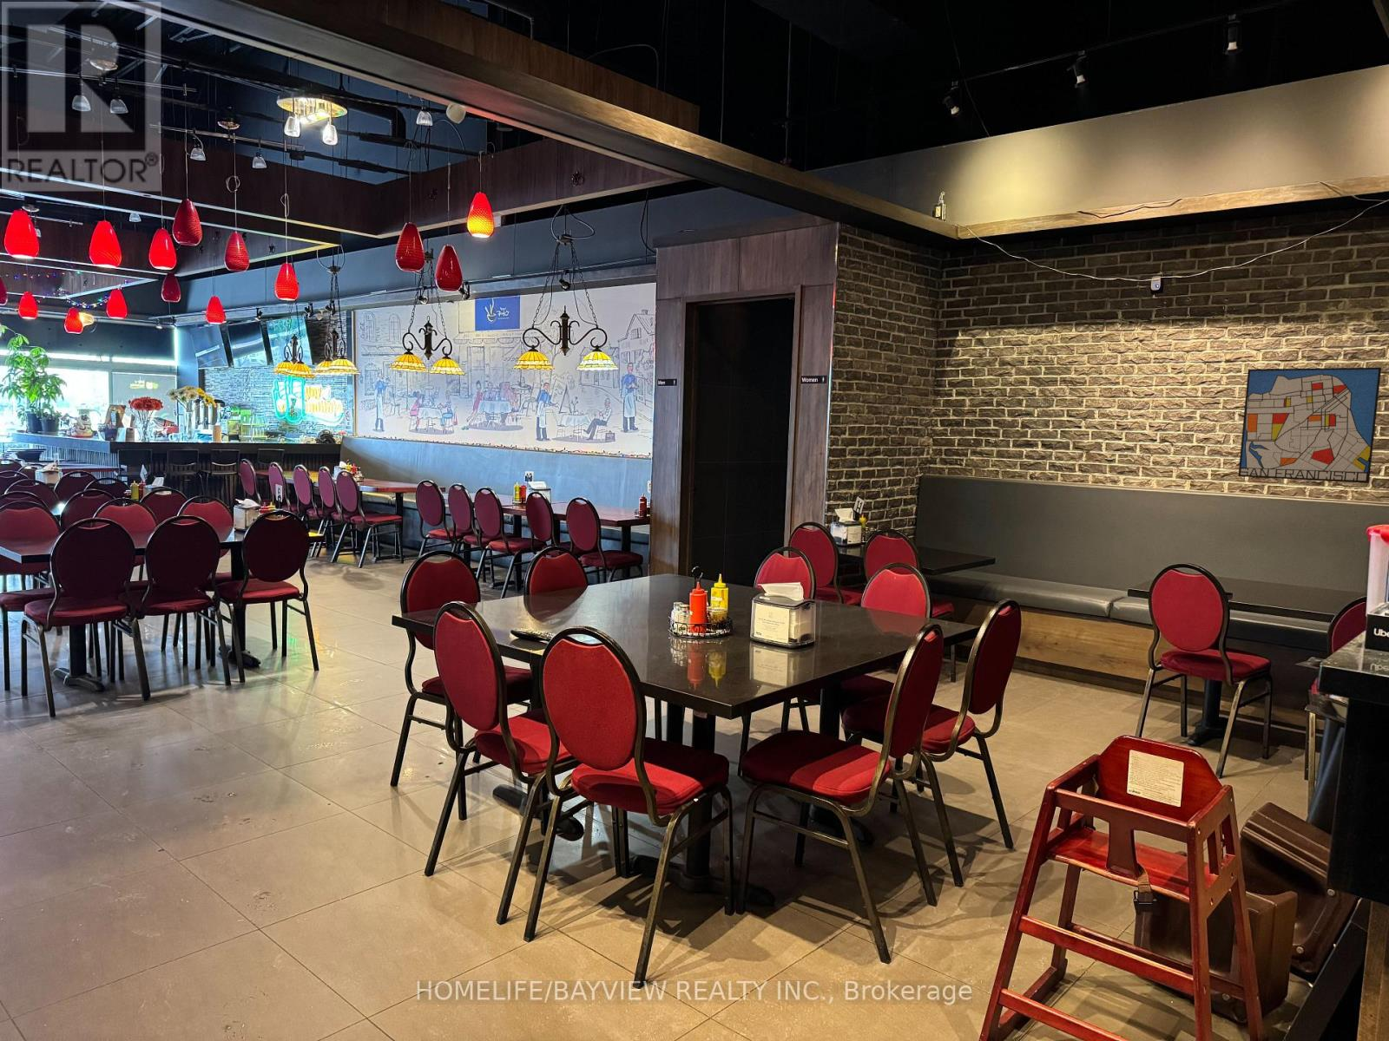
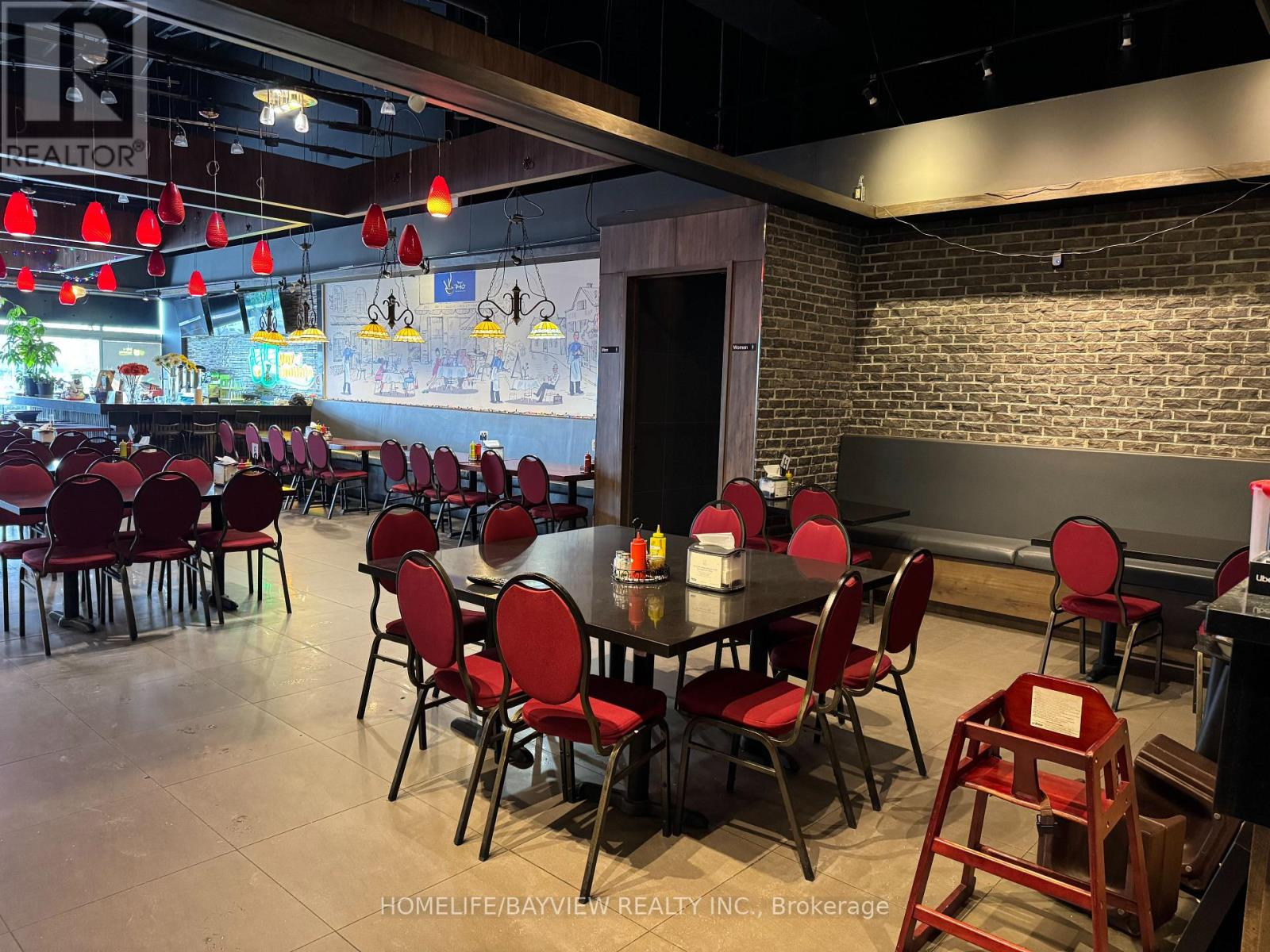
- wall art (1307, 424)
